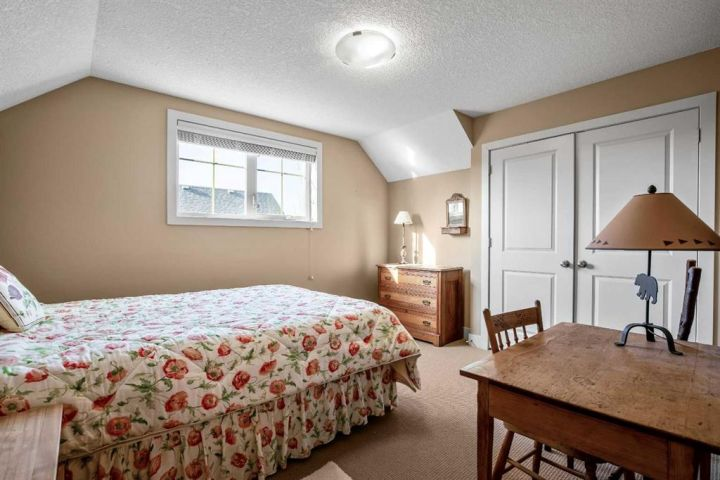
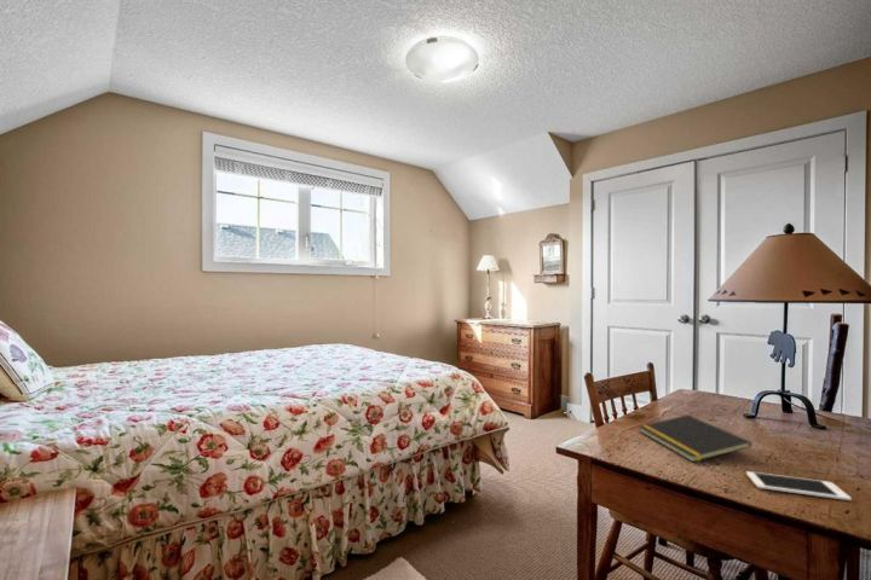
+ notepad (690, 435)
+ cell phone (795, 485)
